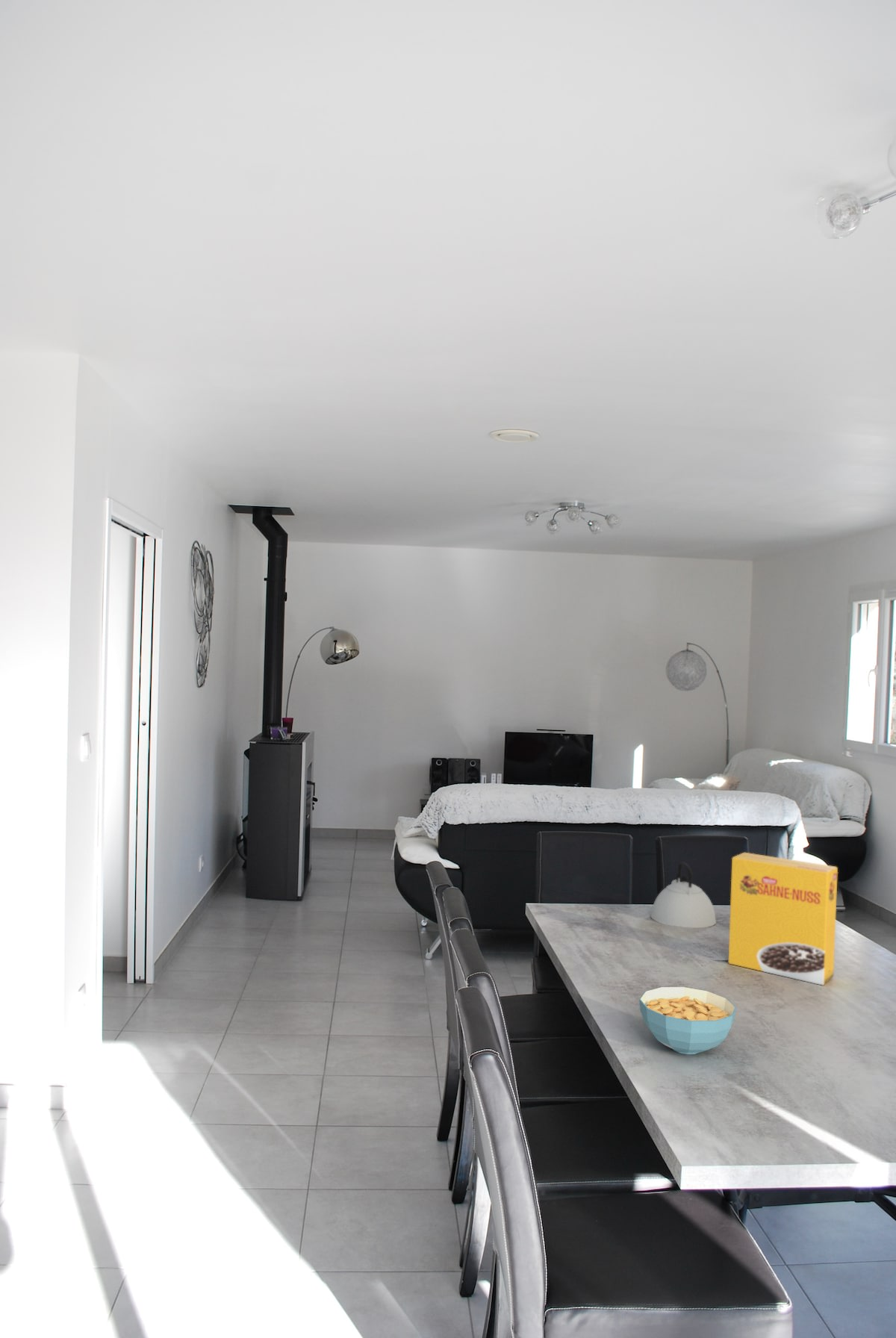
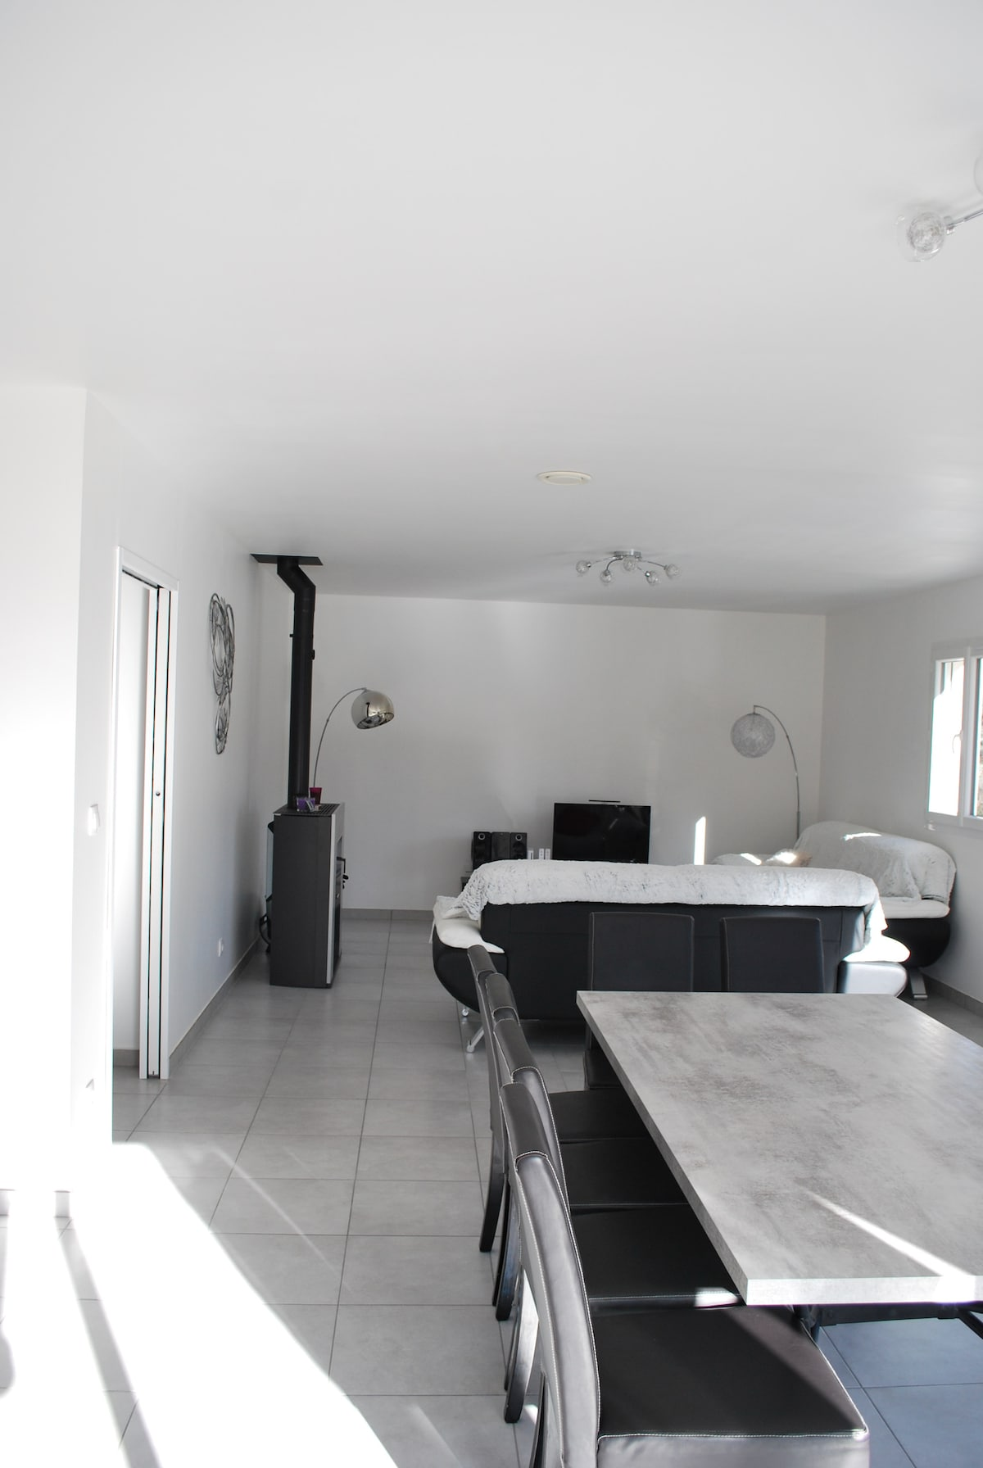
- cereal box (782, 916)
- cereal bowl (686, 1026)
- kettle (683, 891)
